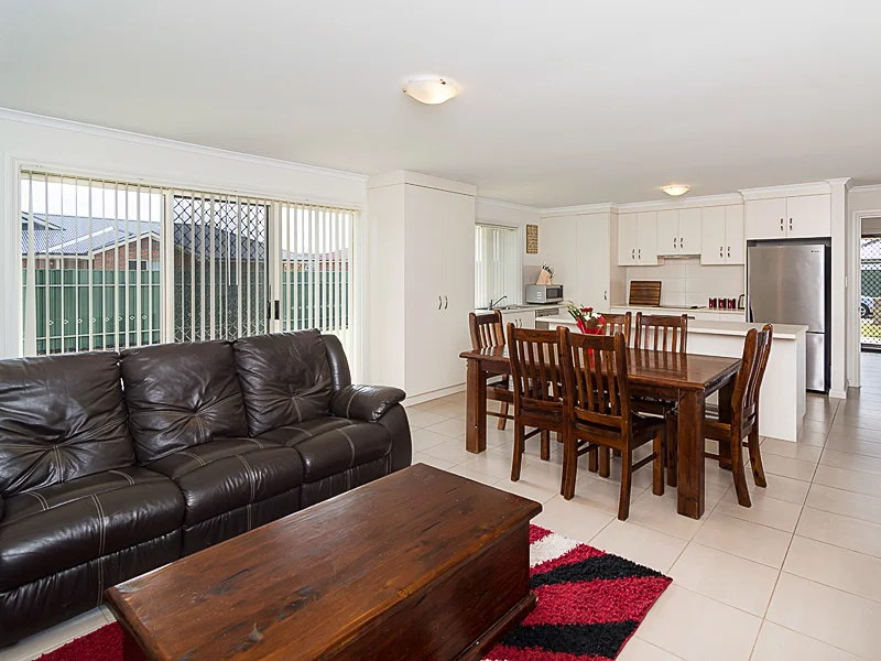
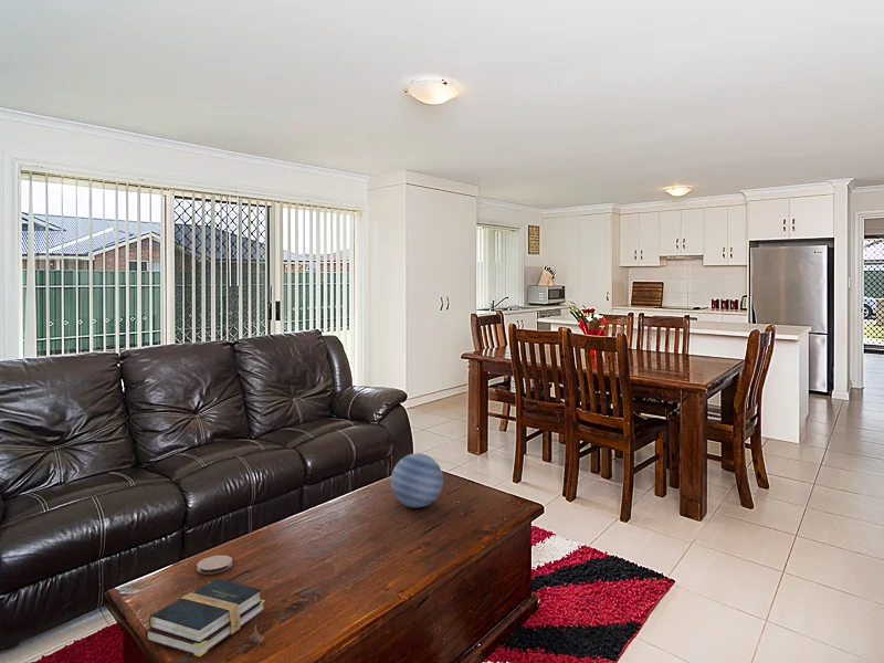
+ coaster (214, 564)
+ hardback book (208, 612)
+ decorative ball (417, 480)
